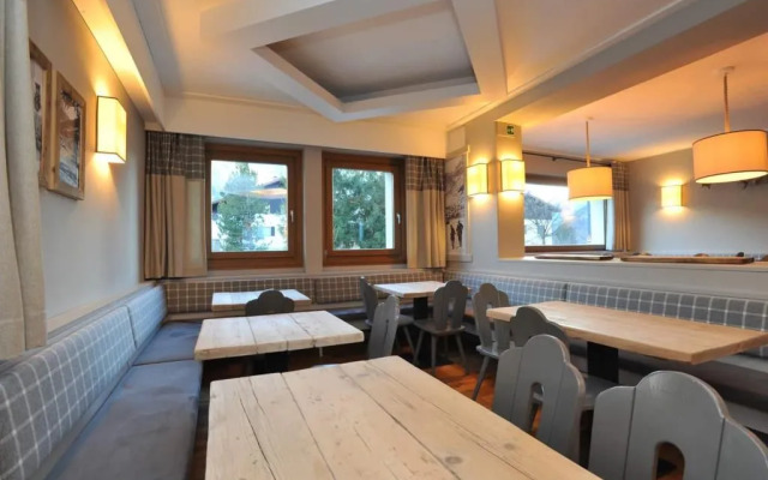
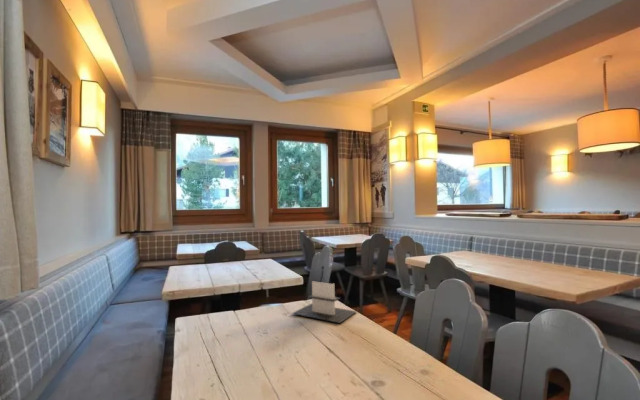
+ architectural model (324, 297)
